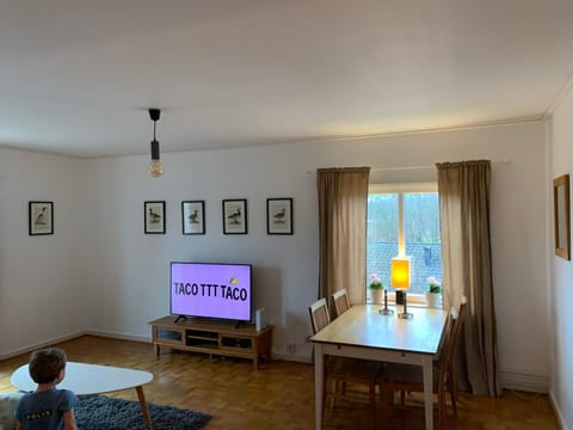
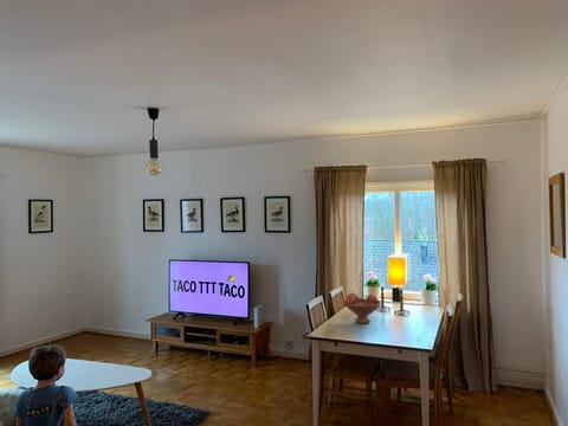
+ fruit bowl (362, 308)
